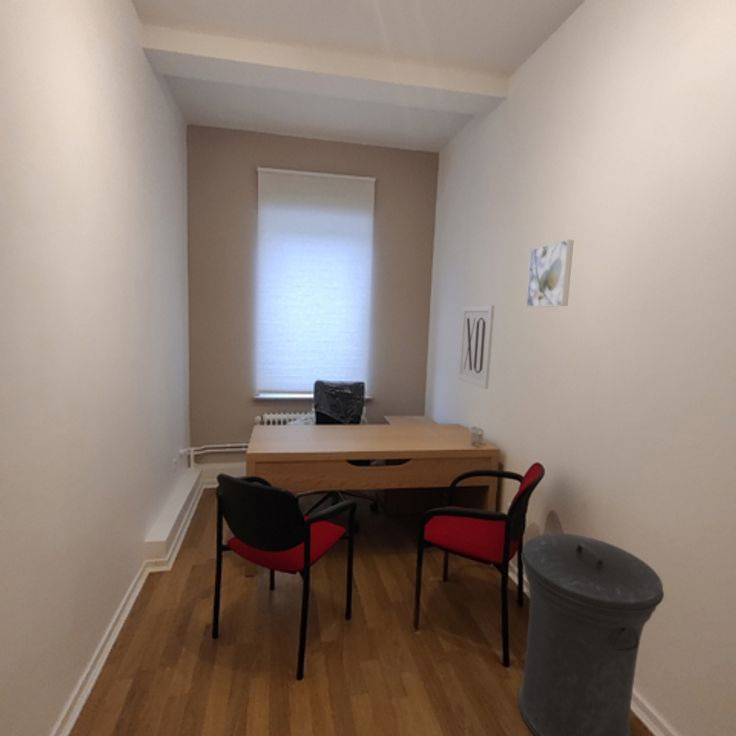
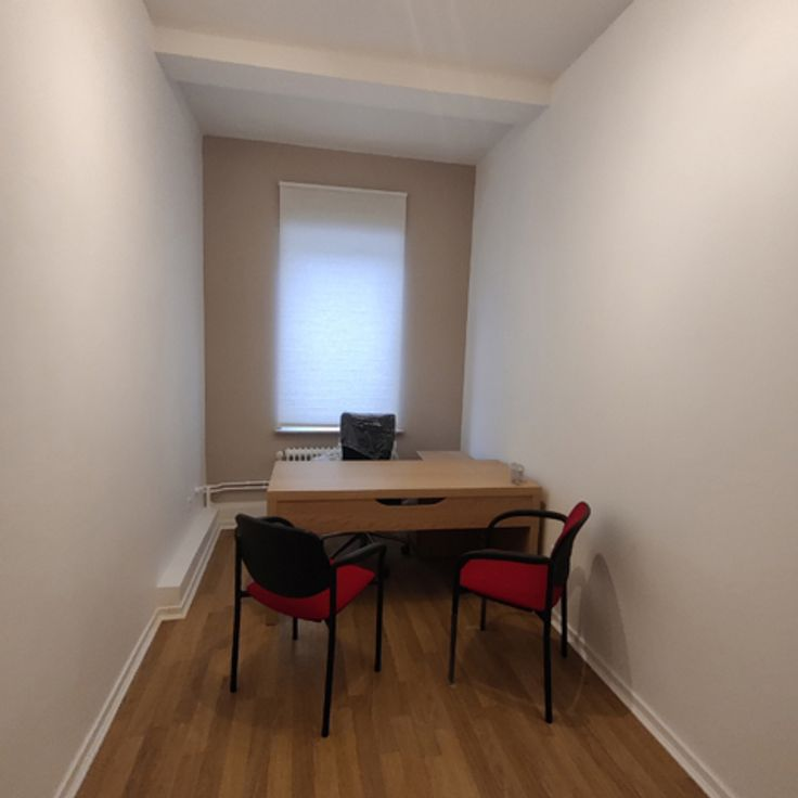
- trash can (580, 634)
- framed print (548, 275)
- wall art (474, 345)
